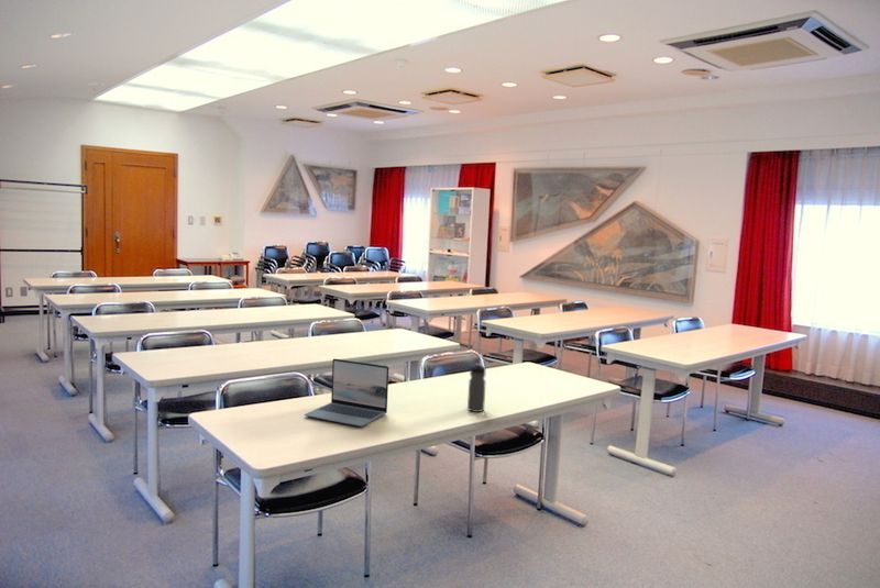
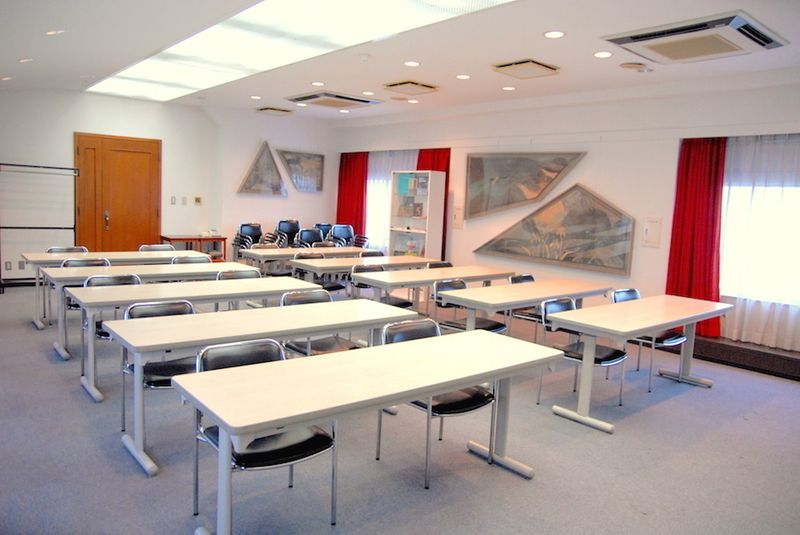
- laptop (346, 390)
- water bottle (476, 386)
